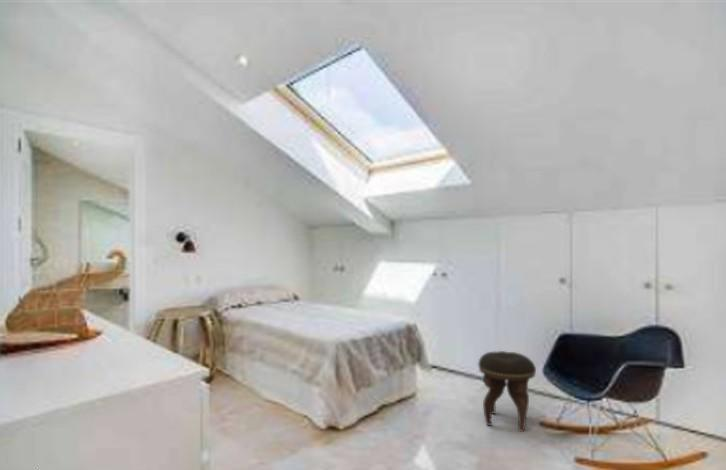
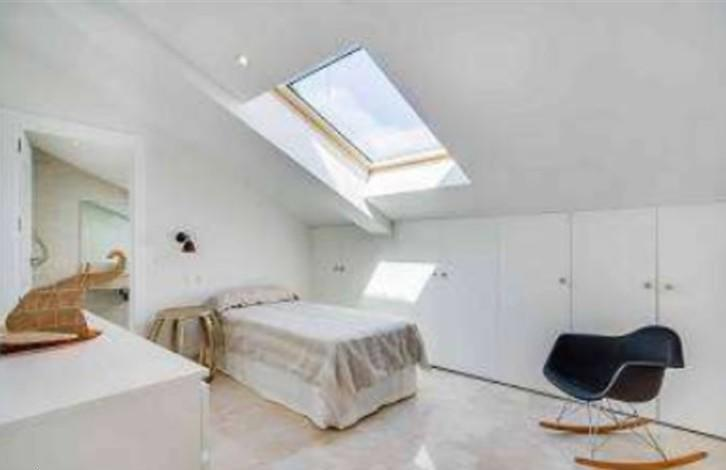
- footstool (507, 388)
